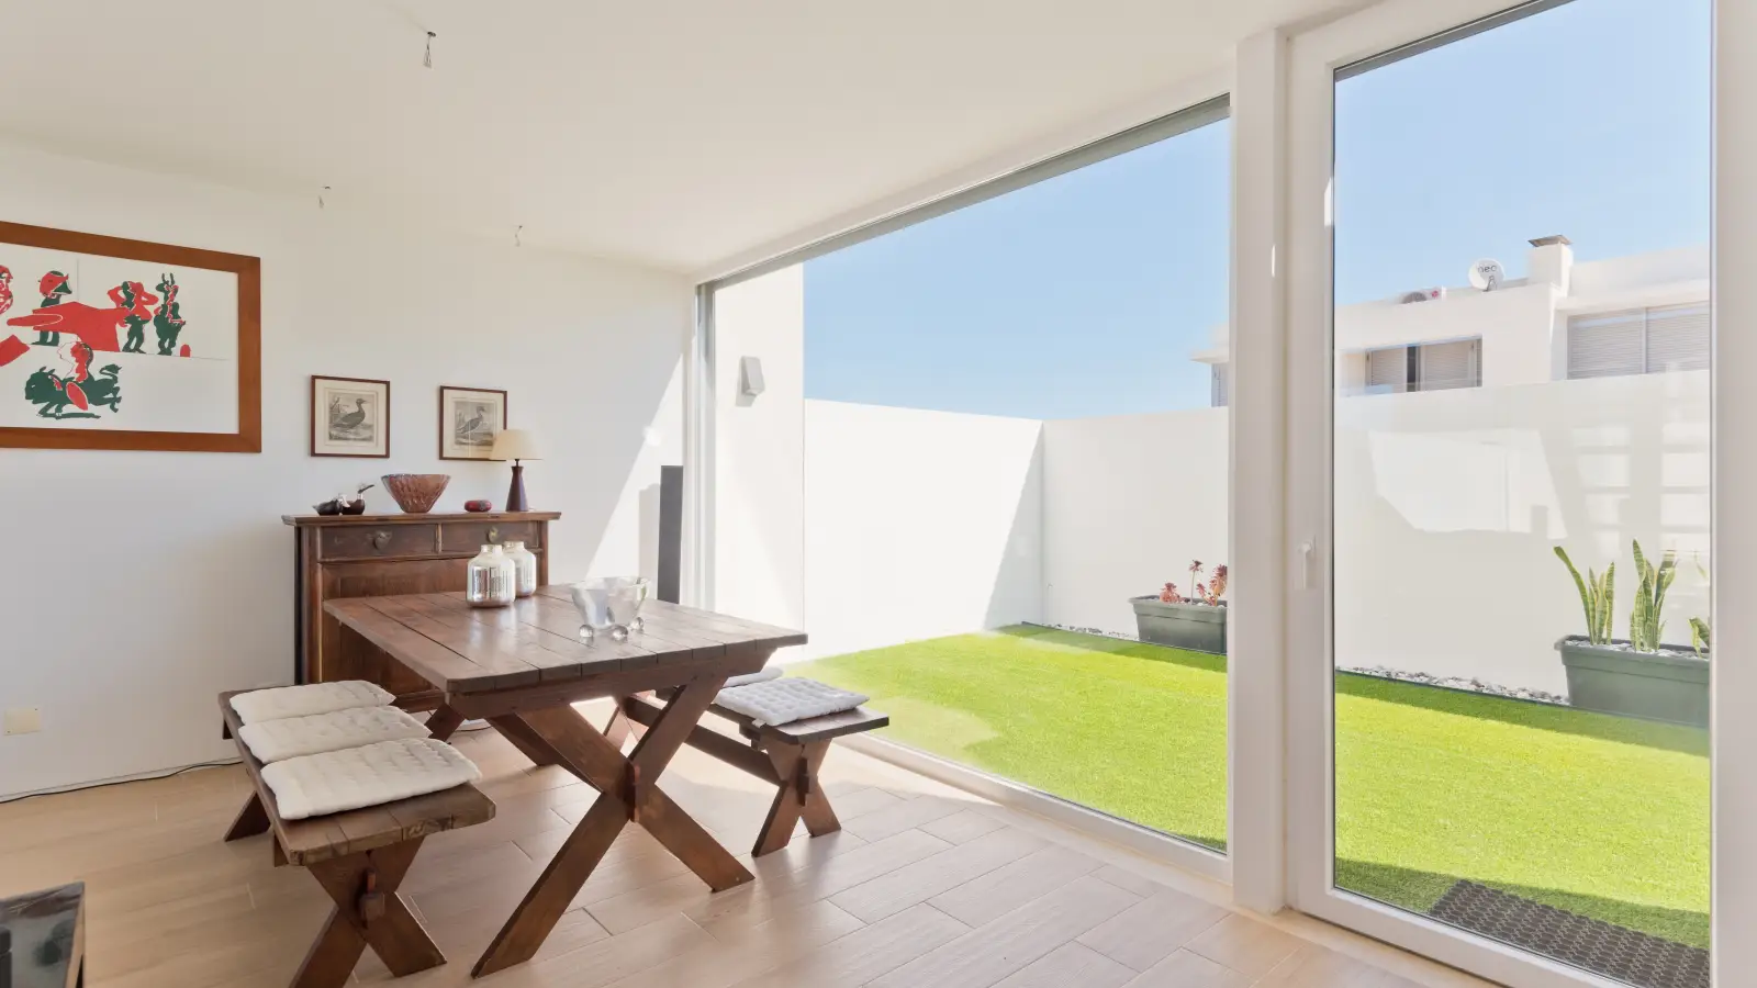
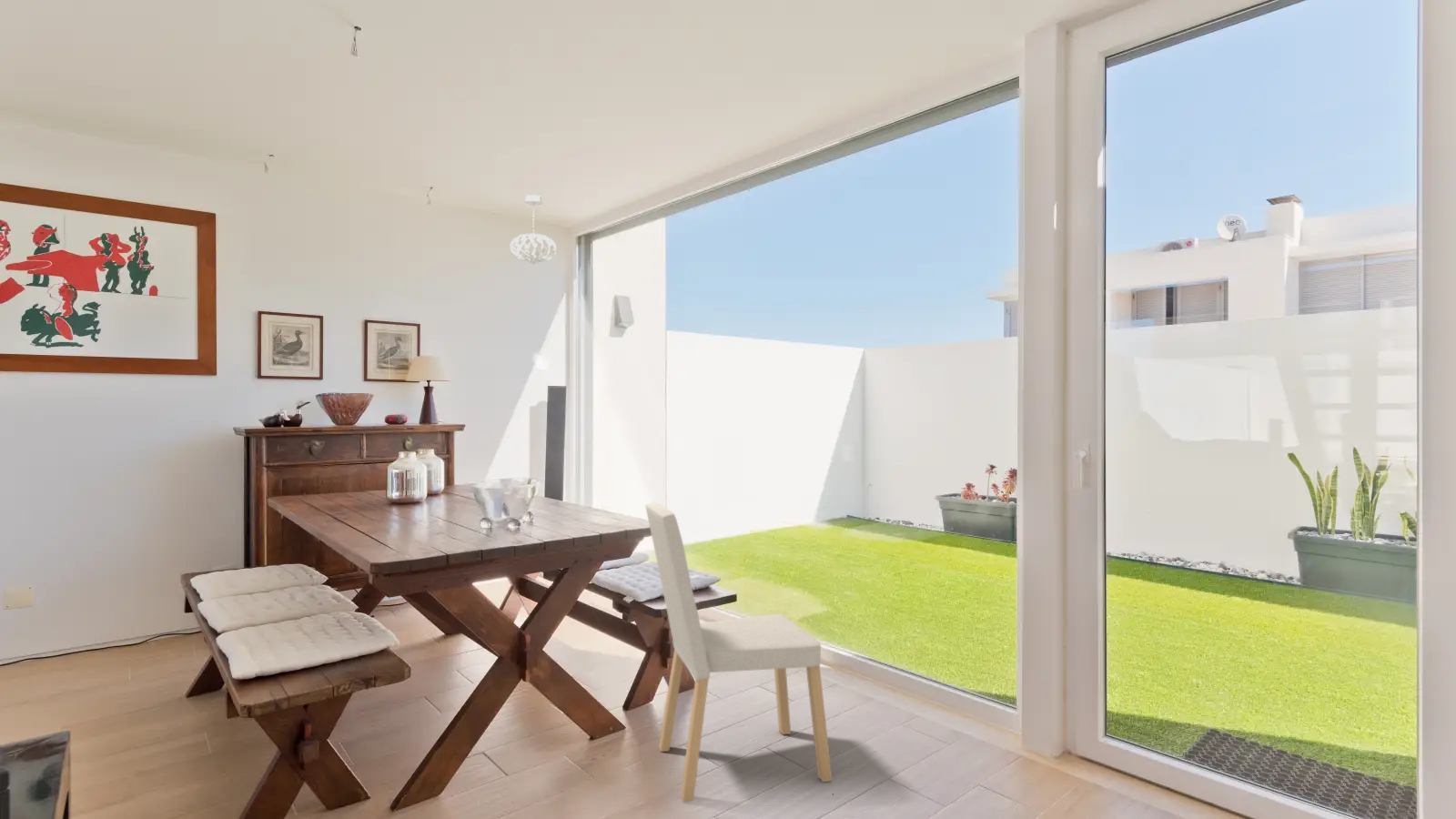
+ pendant light (533, 231)
+ dining chair (739, 633)
